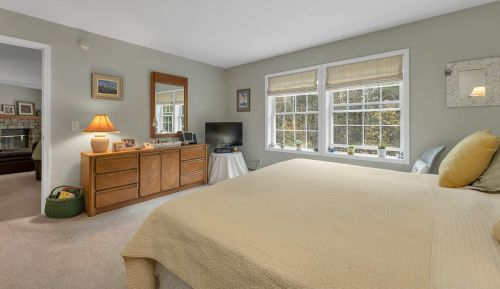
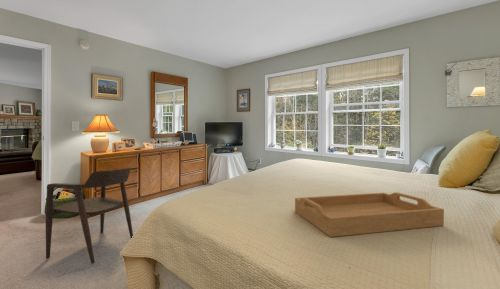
+ armchair (97, 208)
+ serving tray (362, 208)
